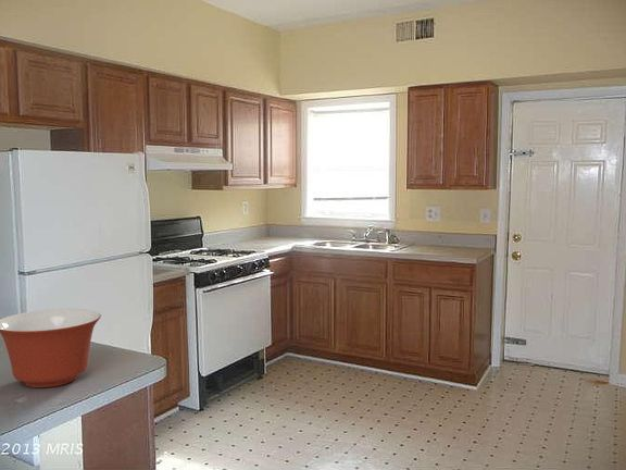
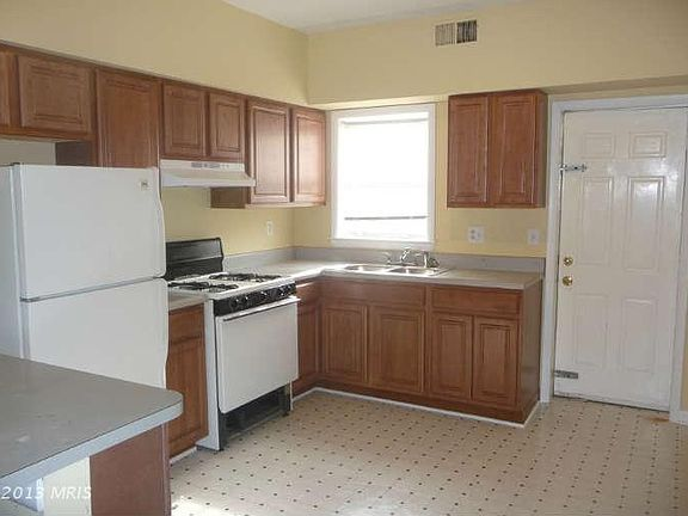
- mixing bowl (50, 348)
